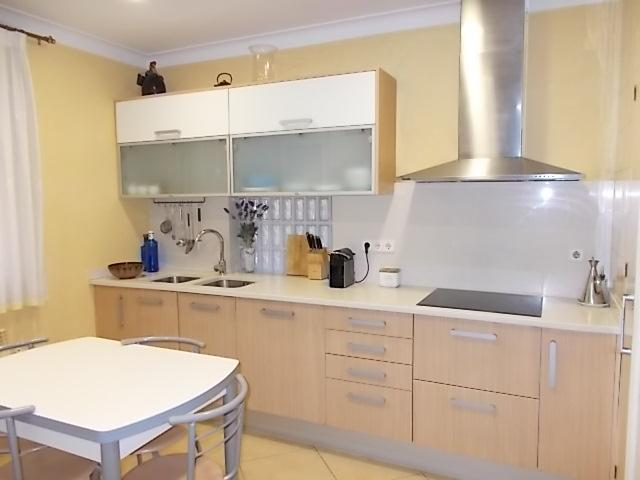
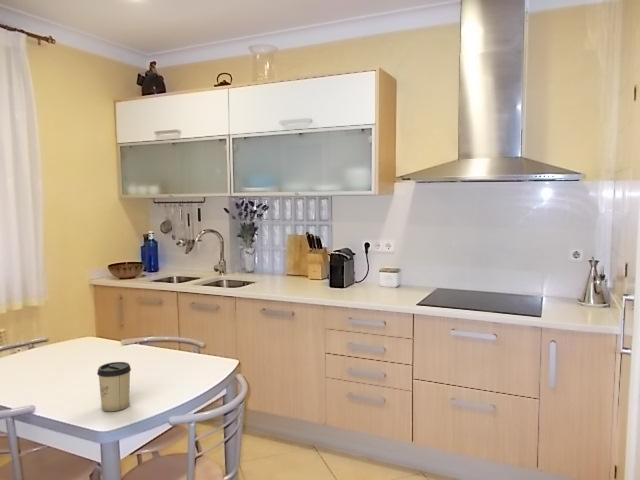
+ cup (114, 386)
